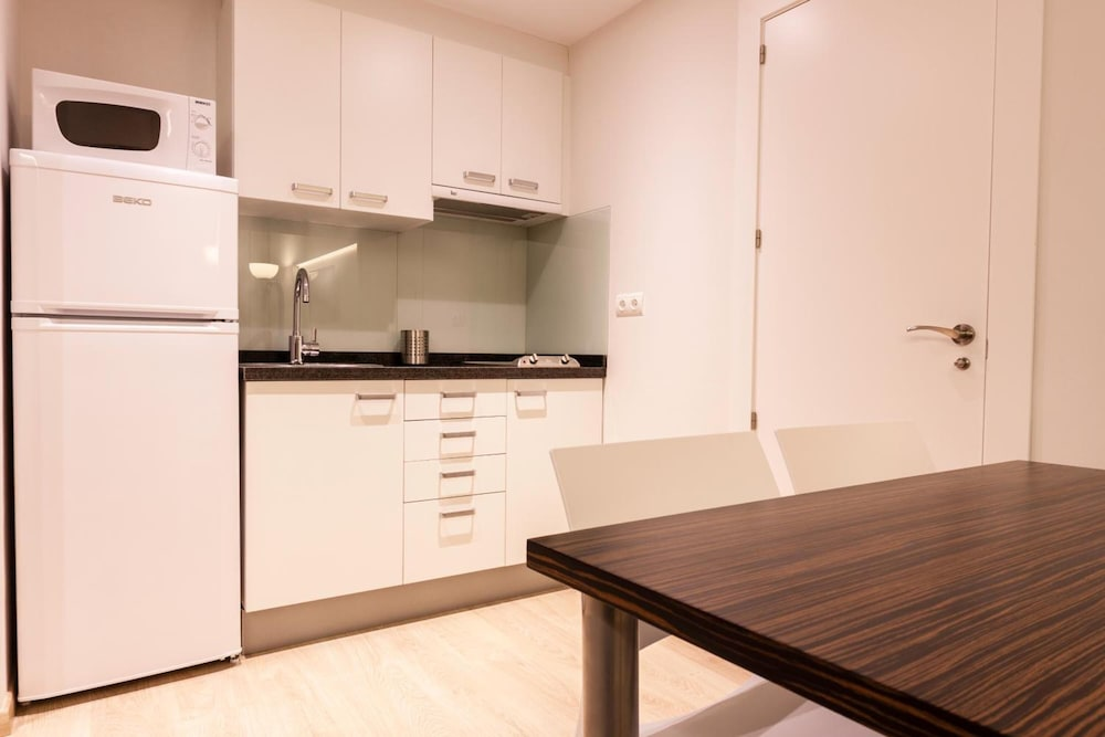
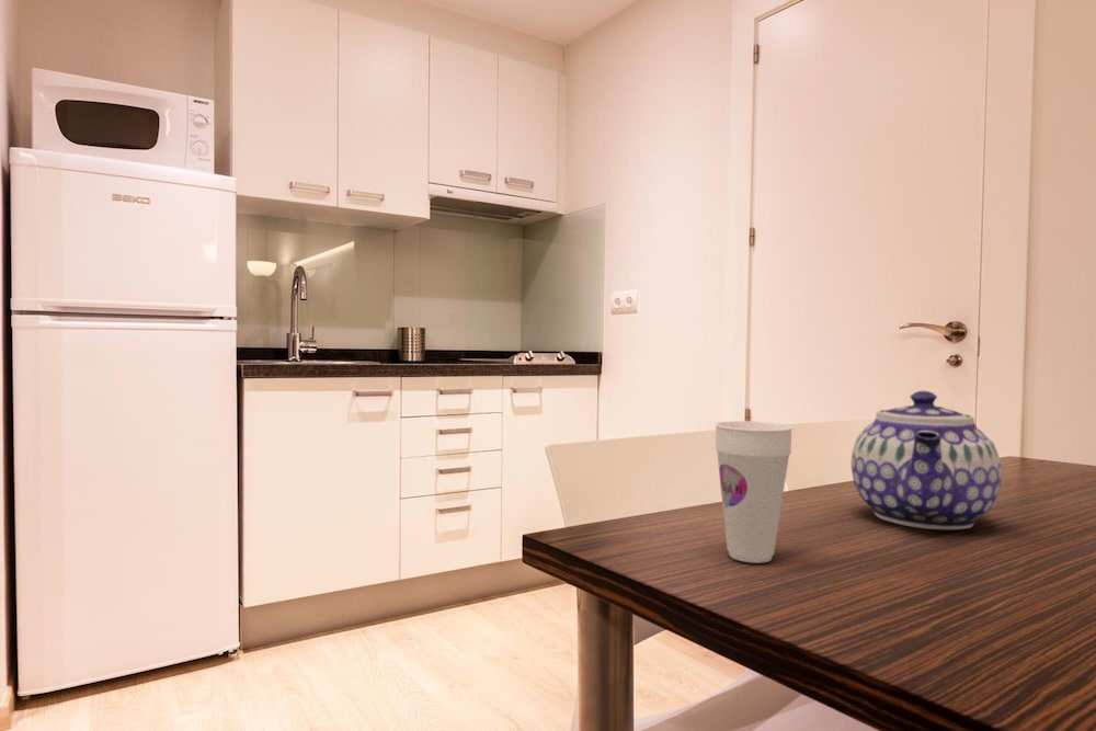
+ teapot (923, 455)
+ cup (751, 491)
